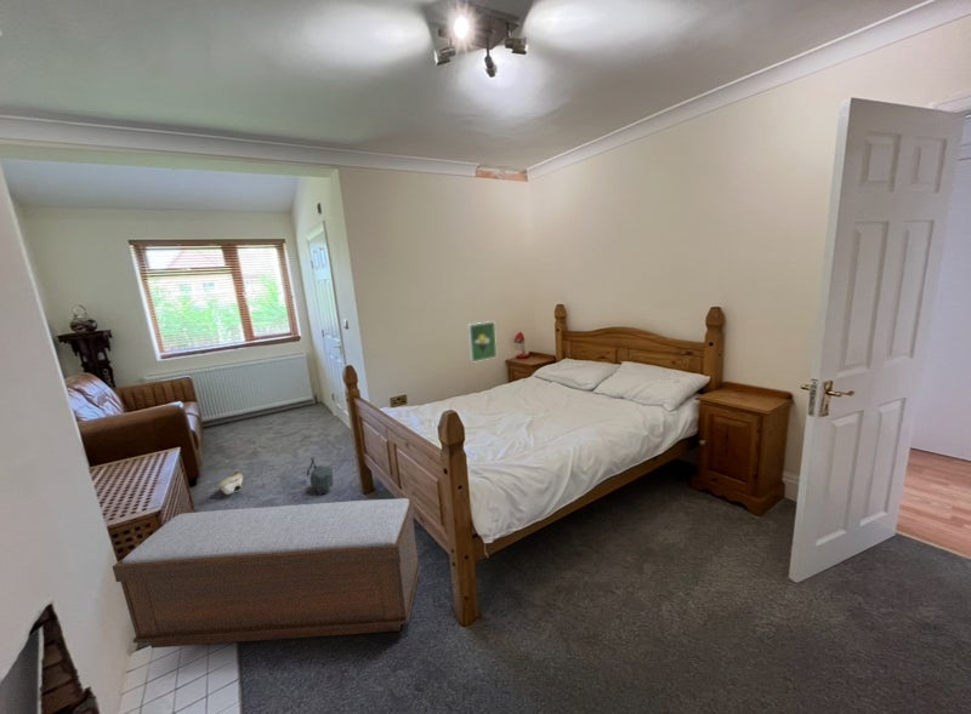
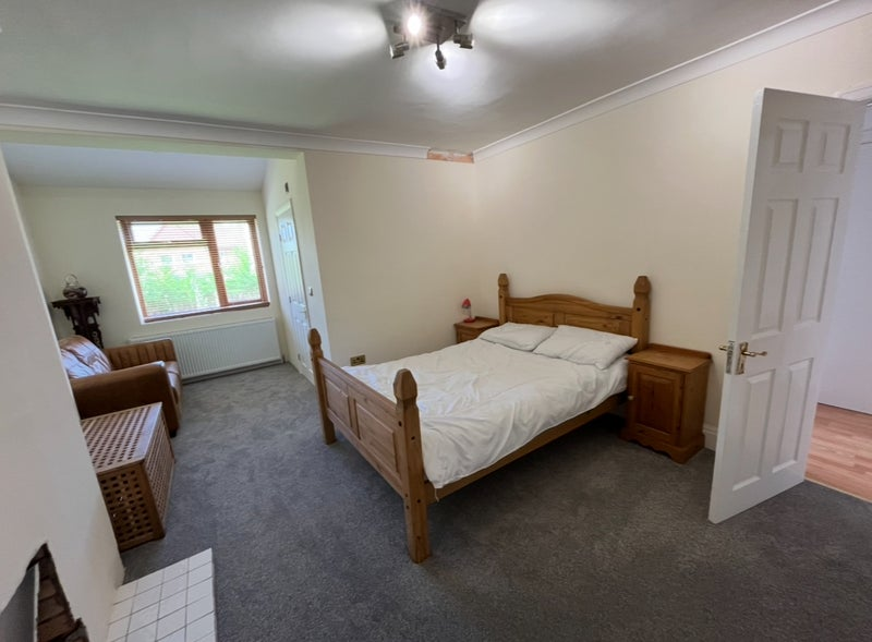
- bench (284, 566)
- bag (317, 472)
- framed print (482, 341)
- shoe (229, 481)
